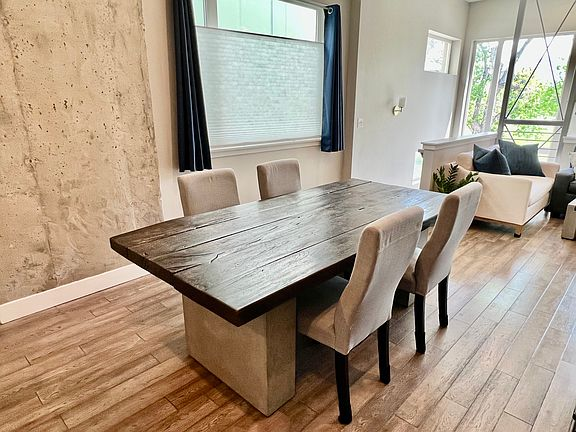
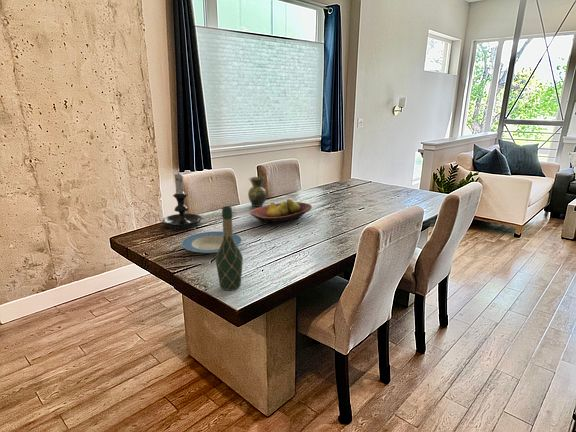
+ vase (257, 192)
+ fruit bowl (281, 210)
+ wine bottle (228, 248)
+ plate (212, 244)
+ candle holder (180, 198)
